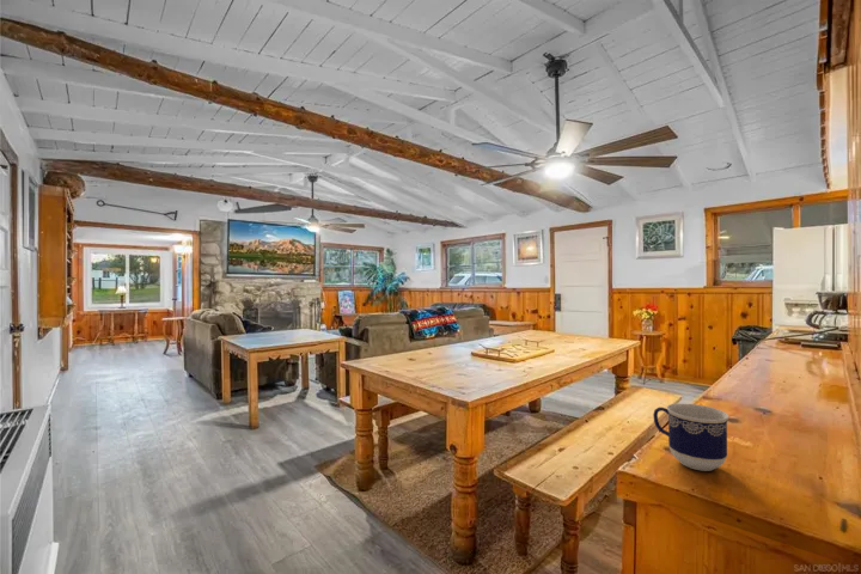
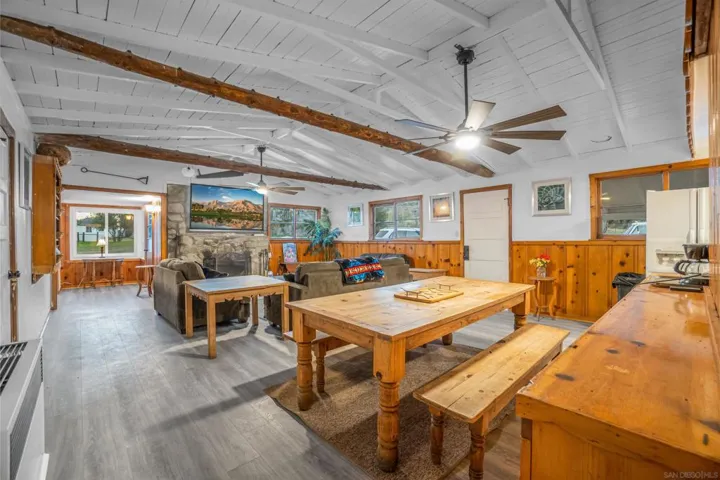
- cup (688, 434)
